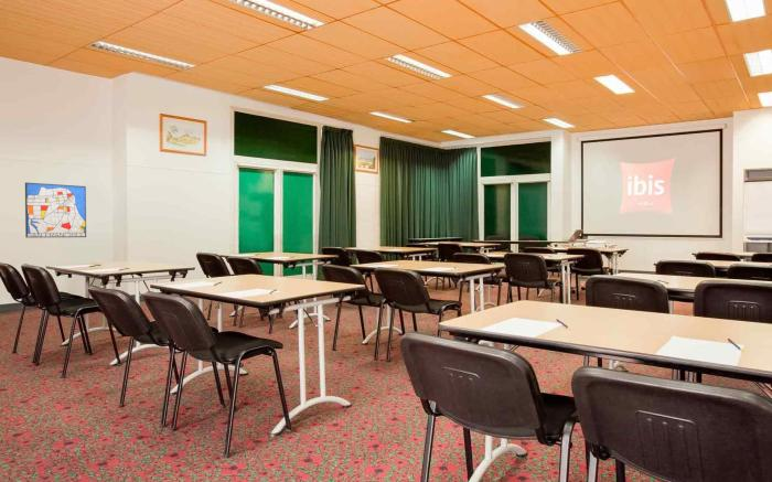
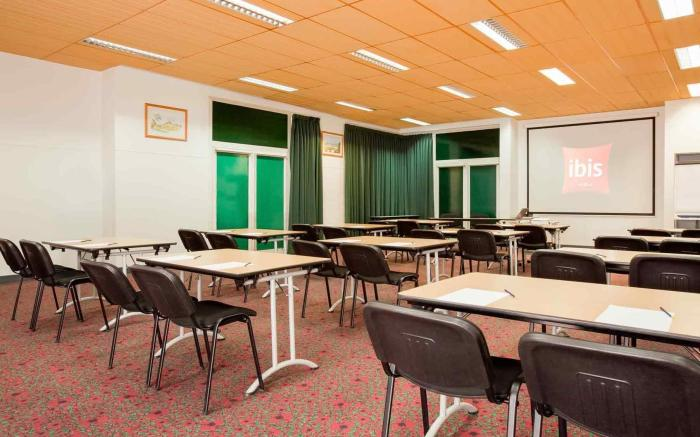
- wall art (56, 211)
